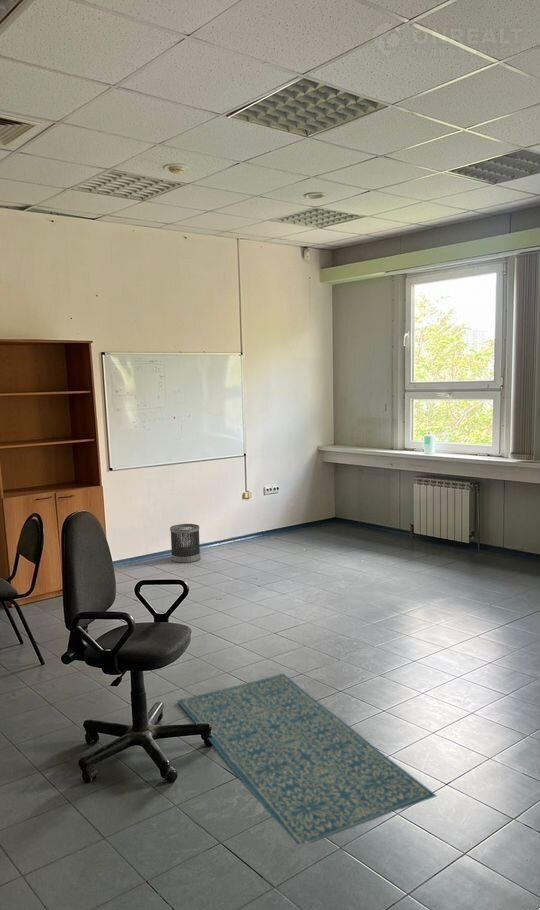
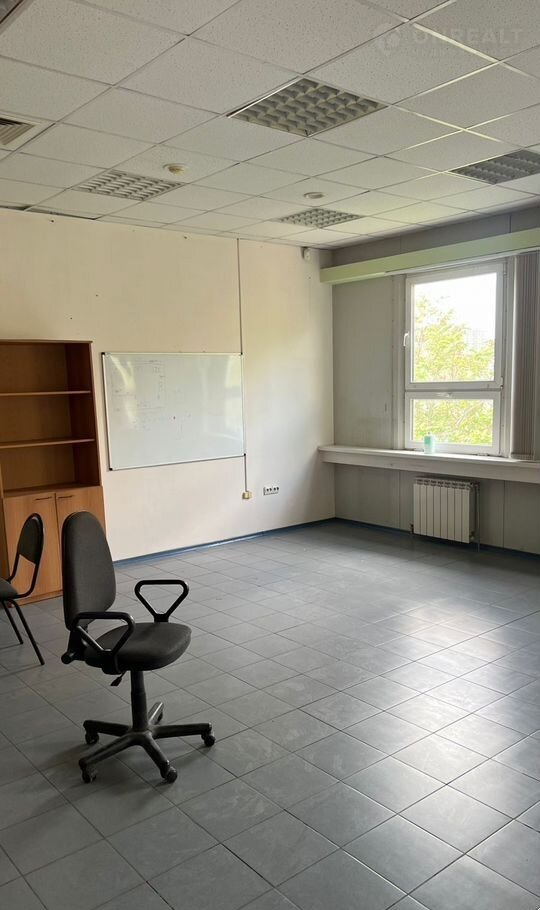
- rug (289, 741)
- wastebasket (185, 543)
